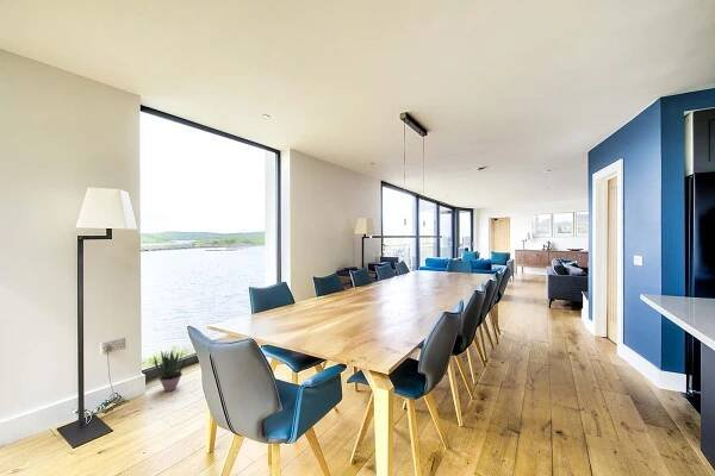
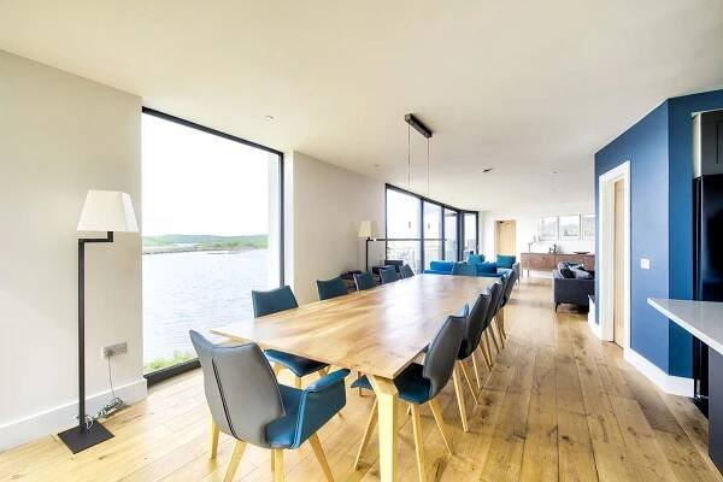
- potted plant (170, 369)
